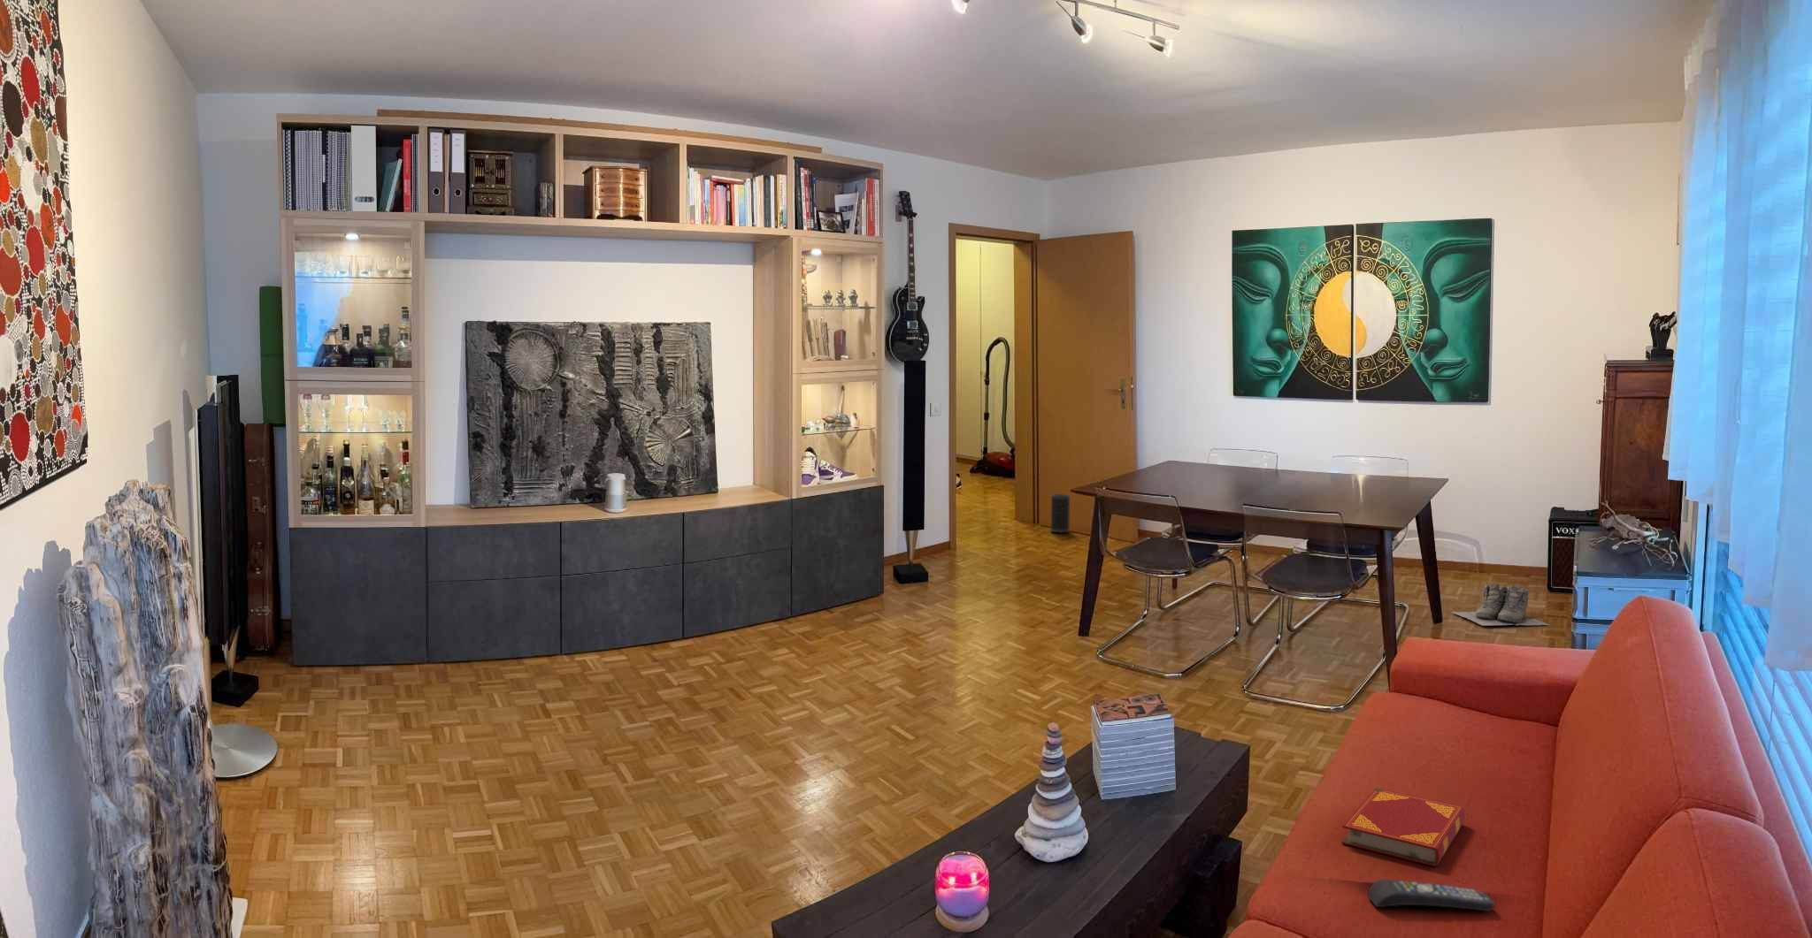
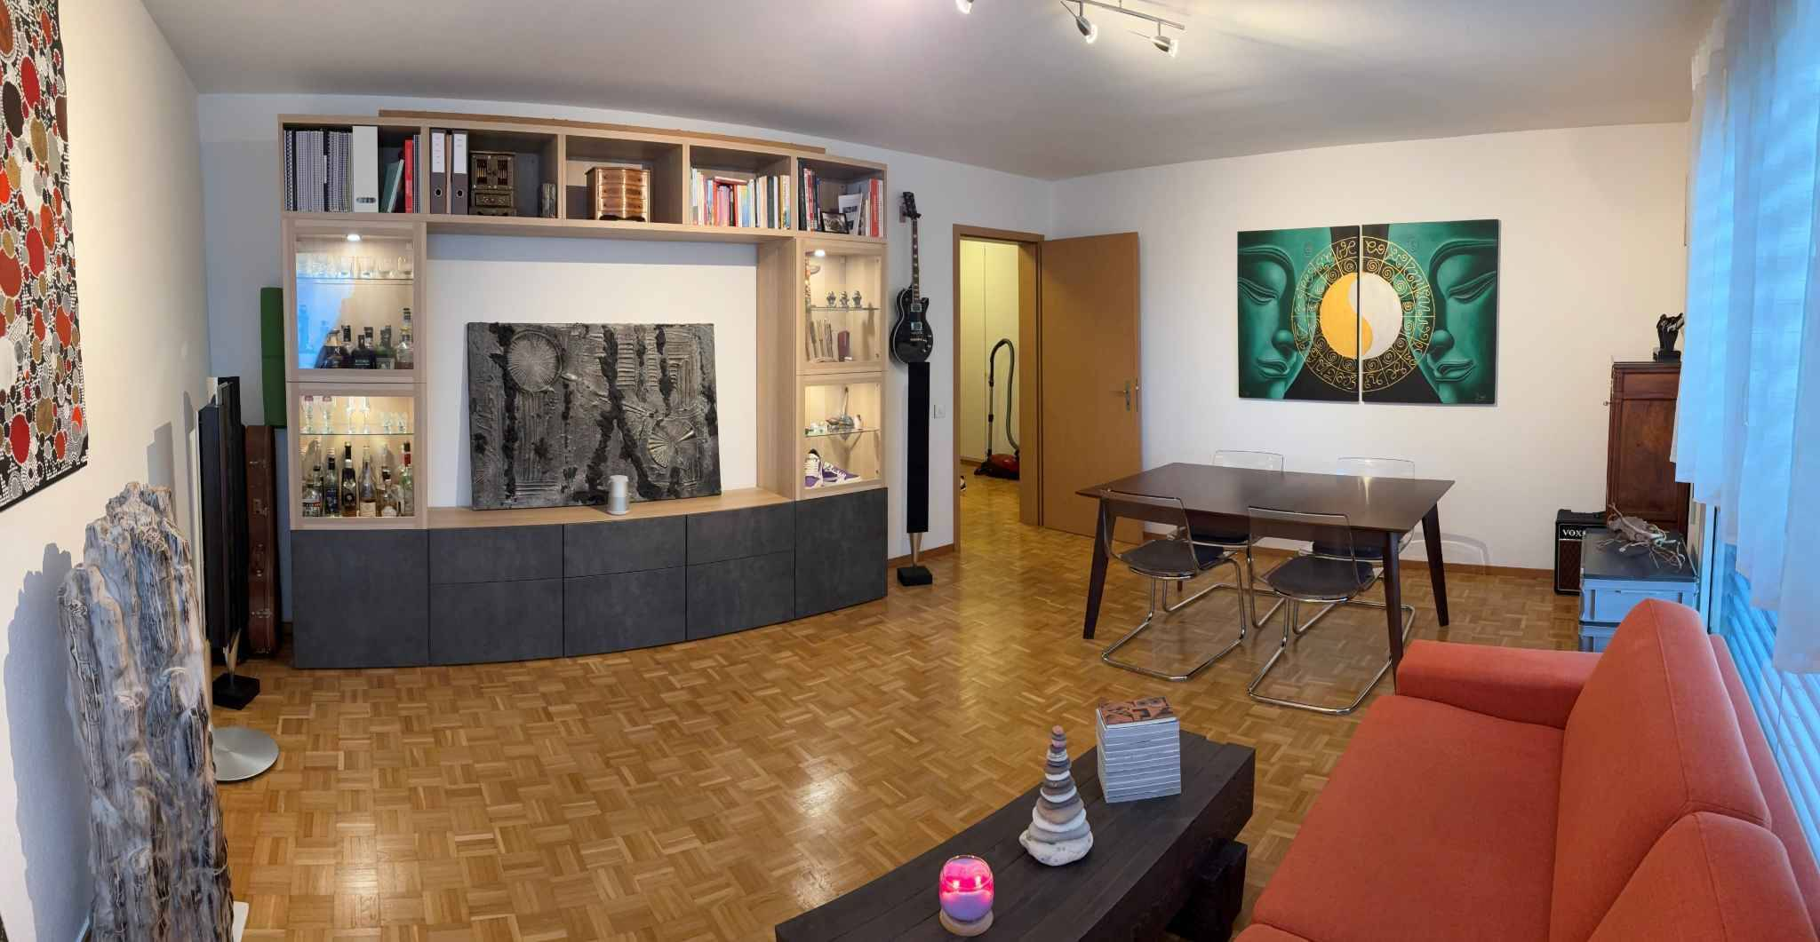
- remote control (1430, 896)
- hardback book (1404, 824)
- speaker (1060, 513)
- boots (1500, 601)
